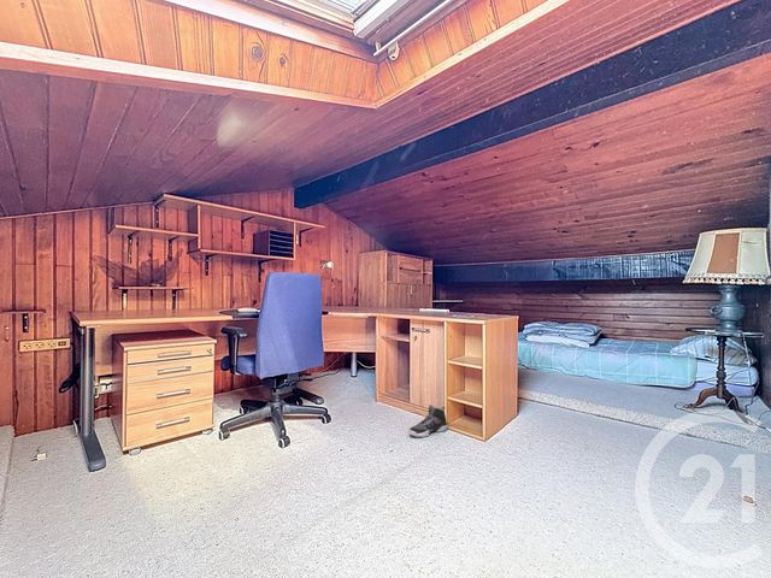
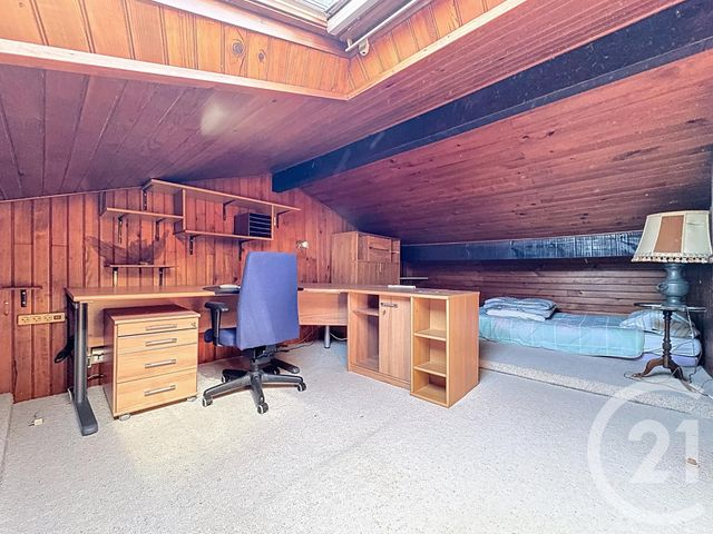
- sneaker (428, 419)
